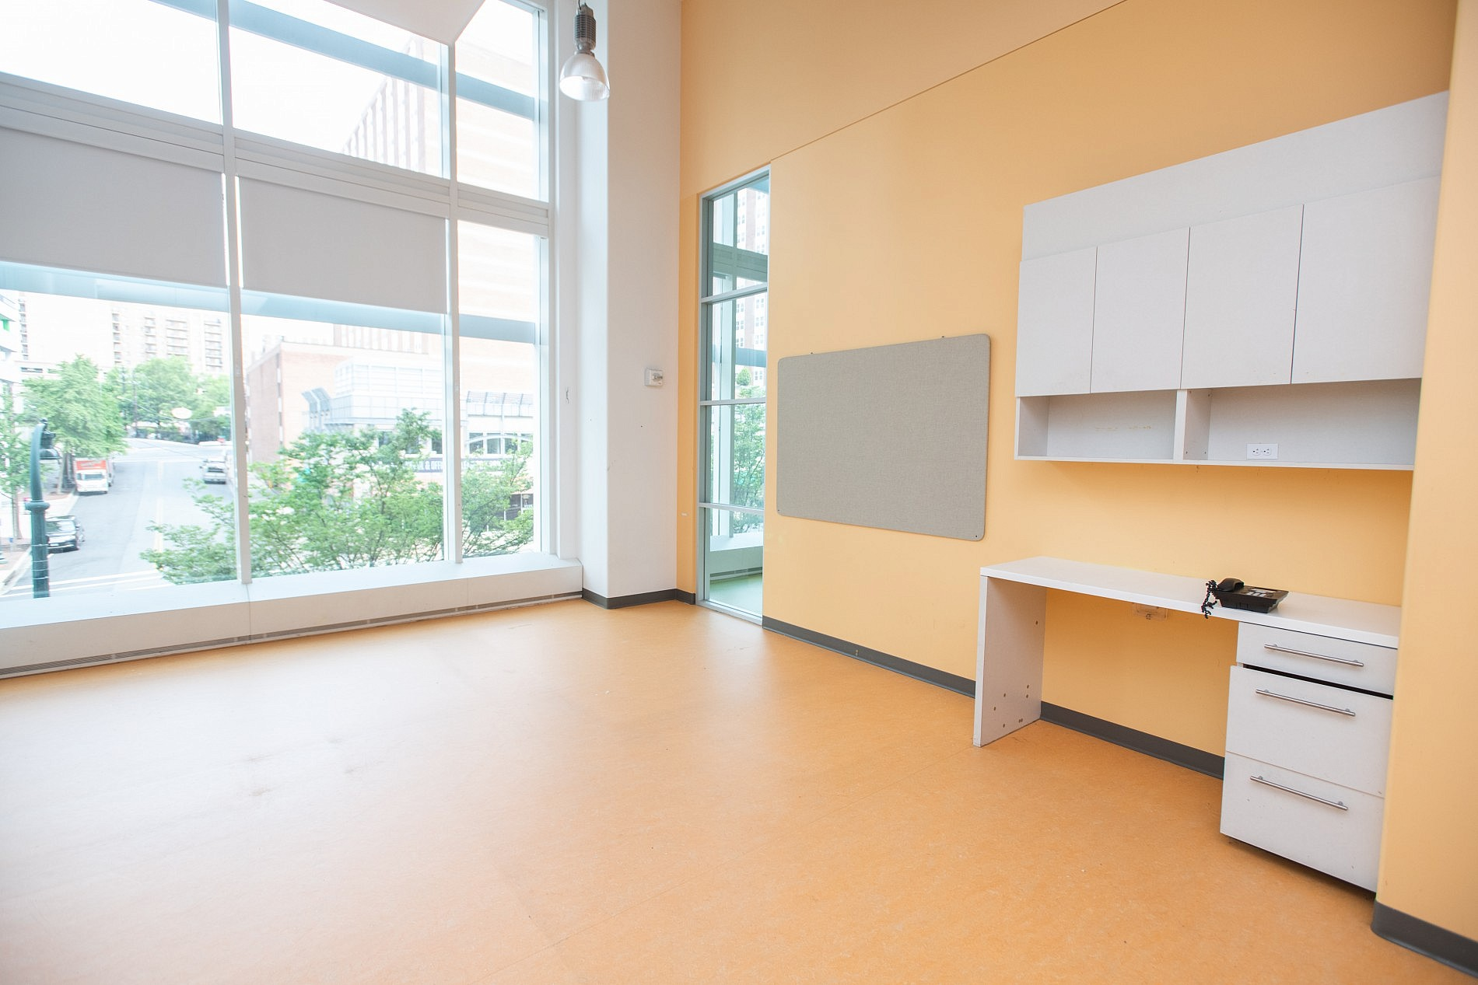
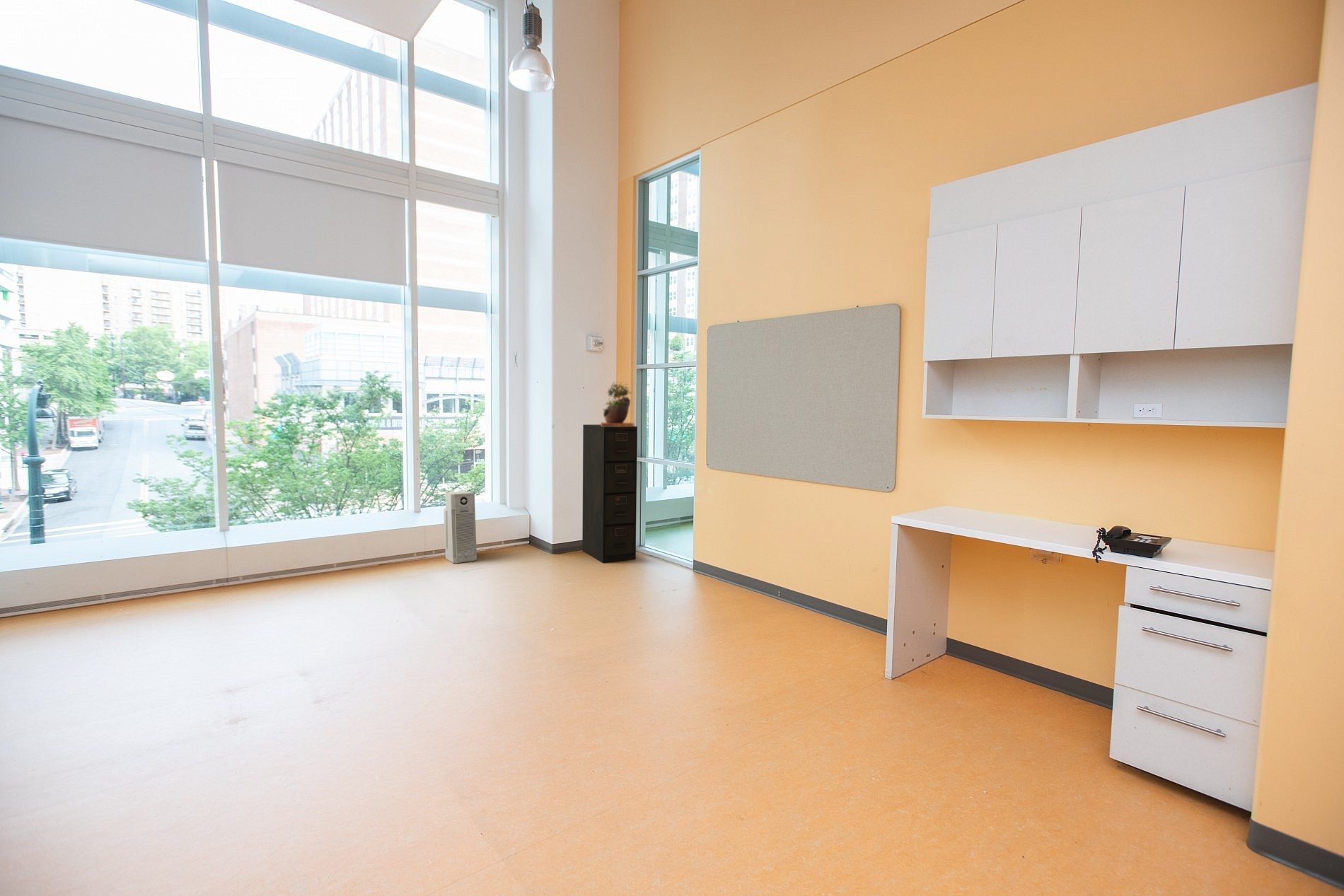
+ air purifier (459, 525)
+ potted plant (617, 403)
+ filing cabinet (610, 491)
